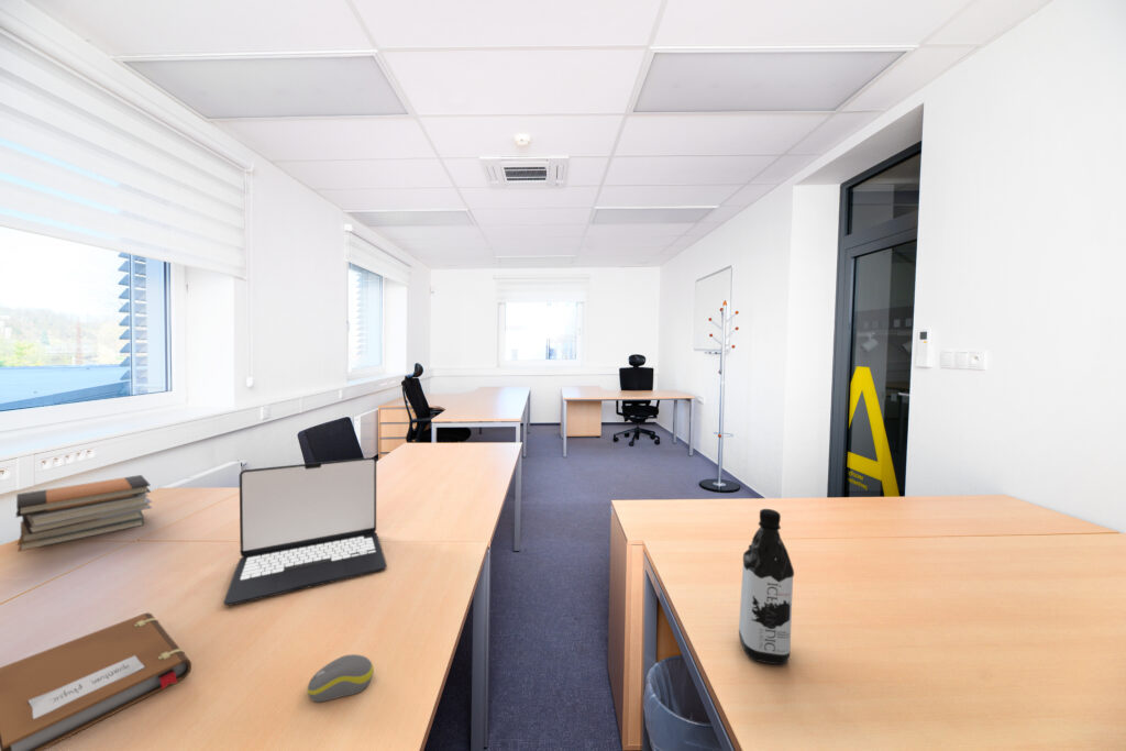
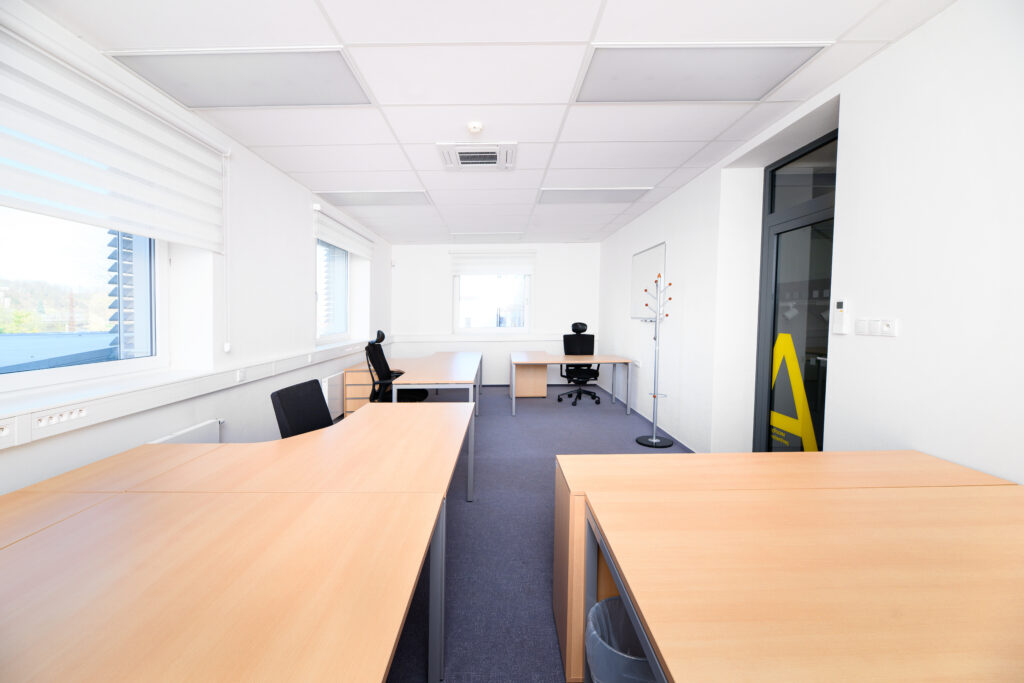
- notebook (95, 674)
- laptop (312, 519)
- book stack (87, 509)
- water bottle (765, 581)
- computer mouse (341, 673)
